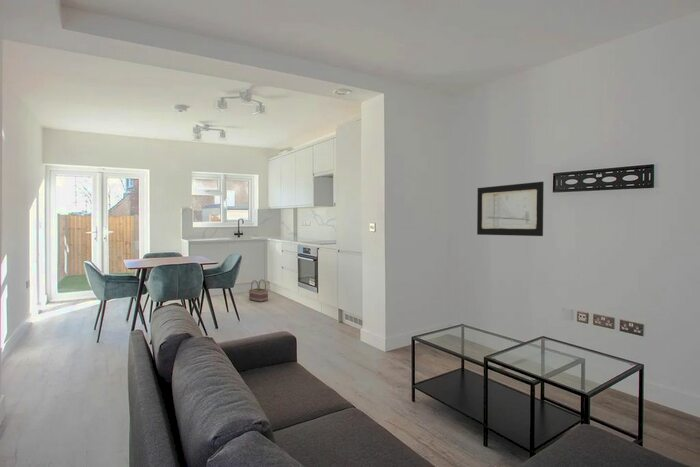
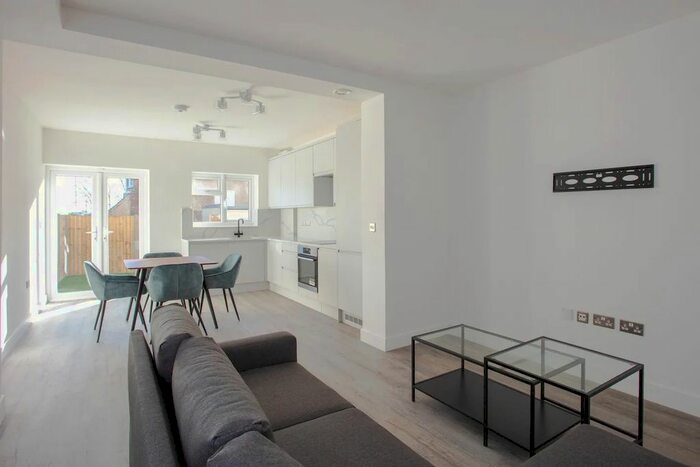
- wall art (507, 210)
- basket (258, 290)
